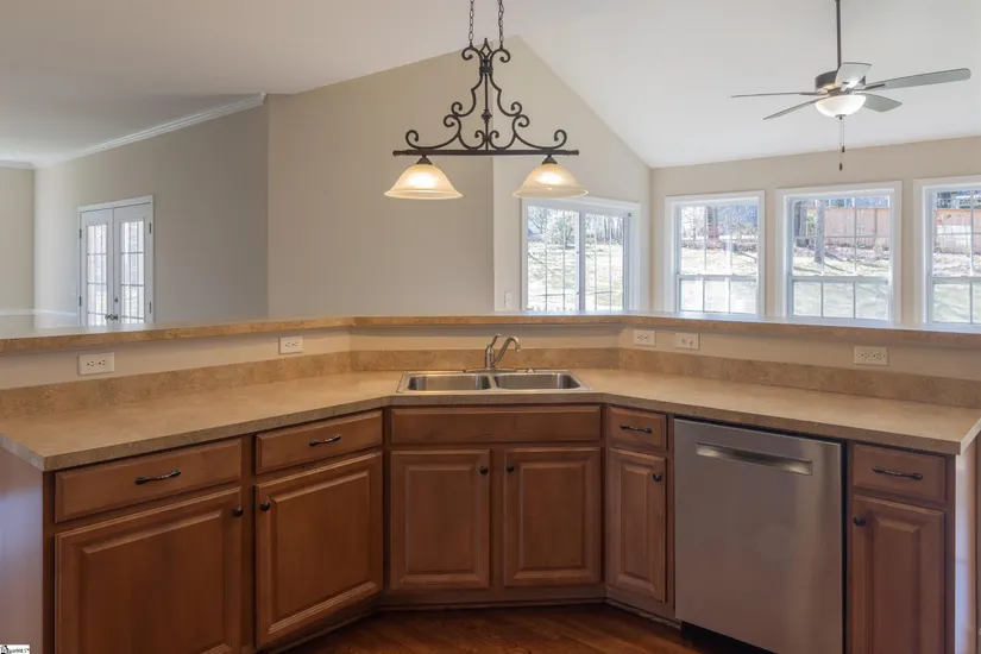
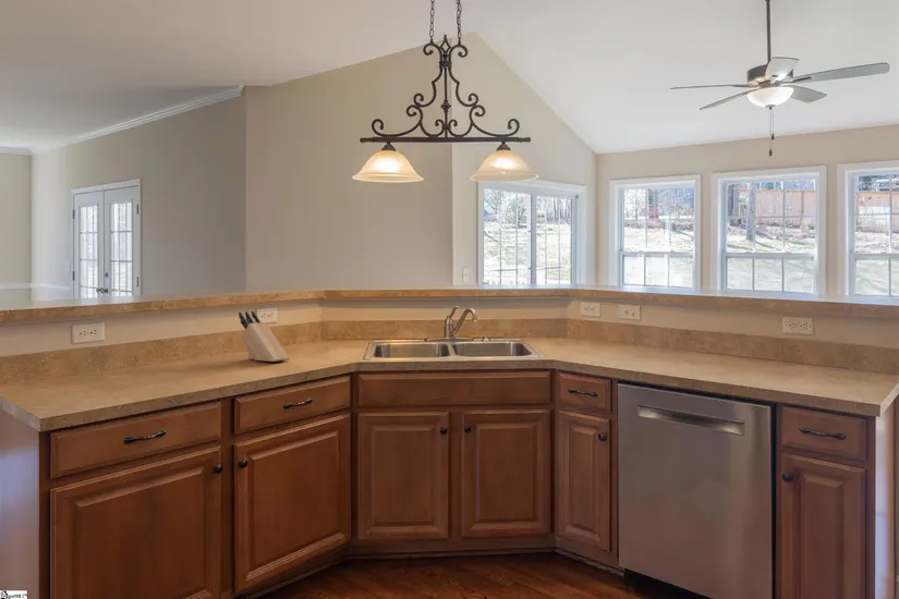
+ knife block (262, 334)
